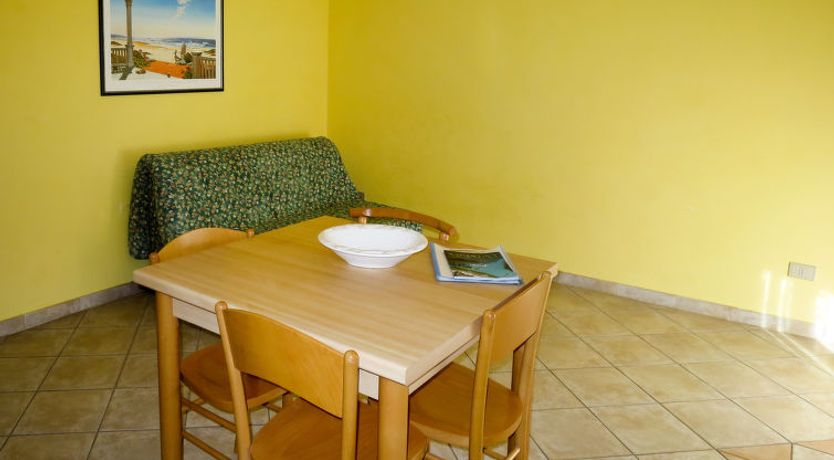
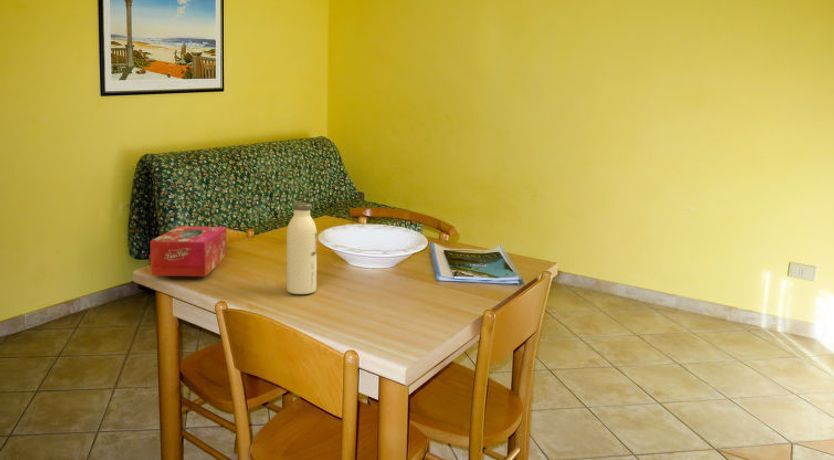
+ tissue box (191, 249)
+ water bottle (301, 247)
